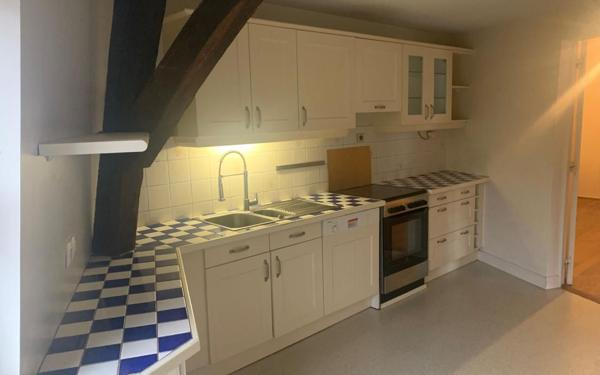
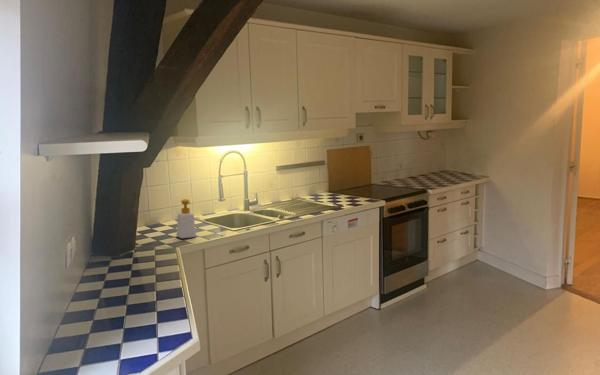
+ soap bottle (186, 218)
